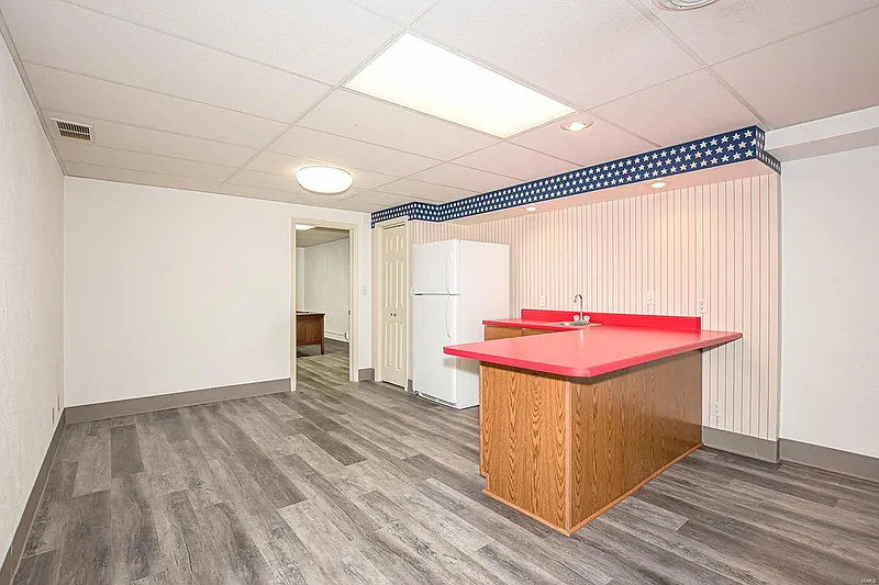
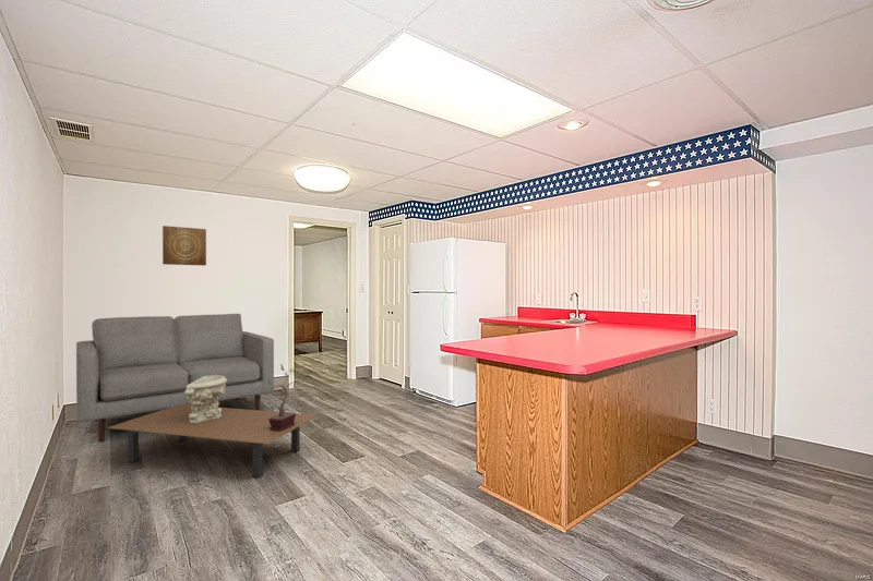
+ wall art (184, 245)
+ decorative bowl (205, 398)
+ coffee table (217, 438)
+ potted plant (286, 394)
+ sofa (179, 366)
